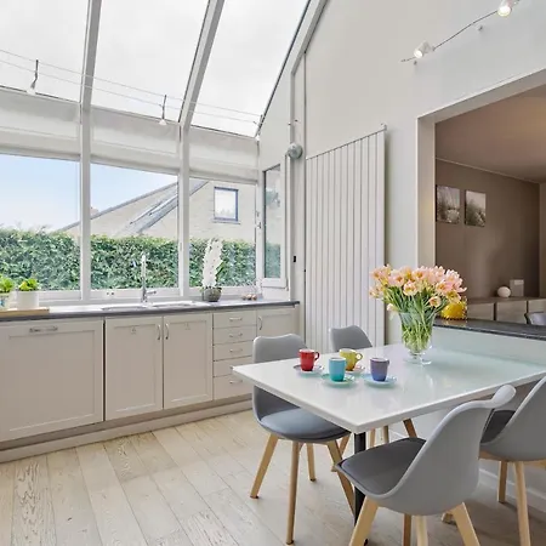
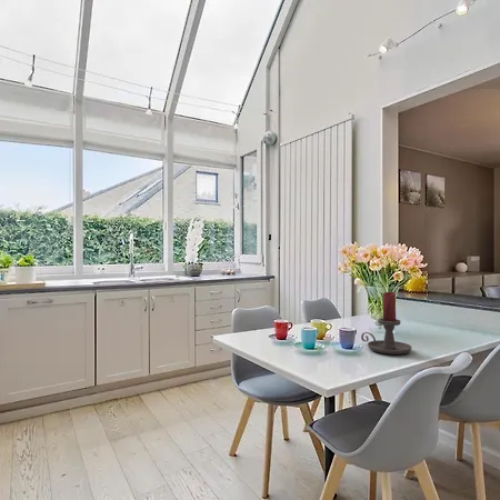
+ candle holder (383, 320)
